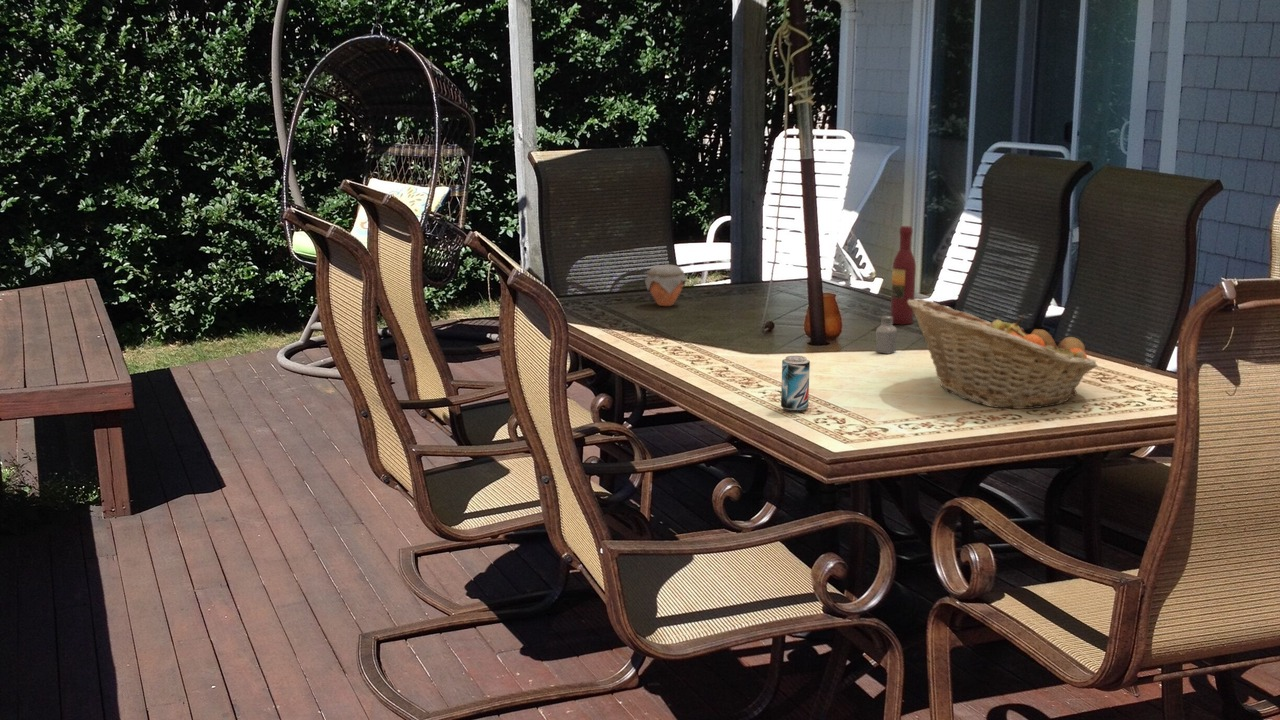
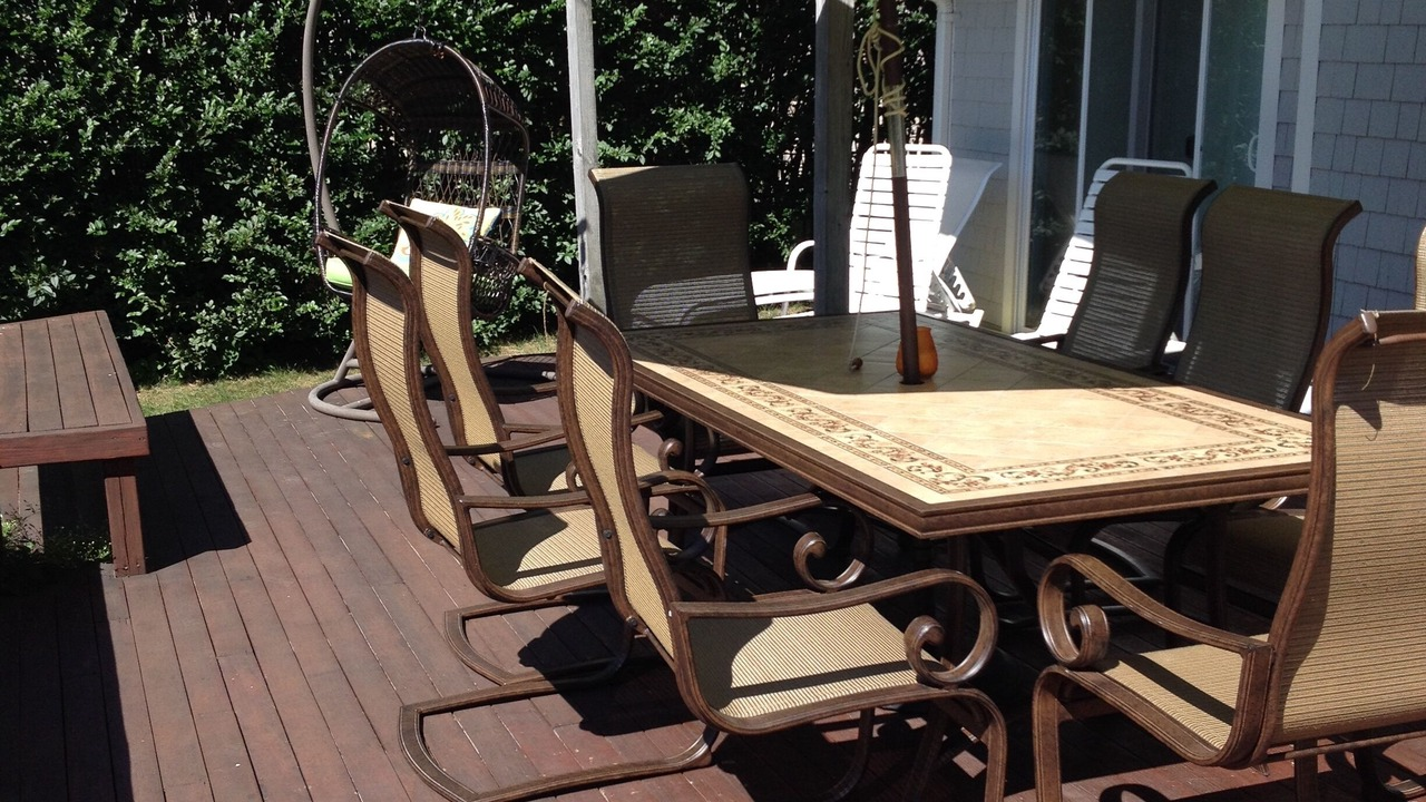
- beer can (795, 383)
- jar (665, 285)
- wine bottle (903, 274)
- saltshaker (886, 334)
- fruit basket (997, 348)
